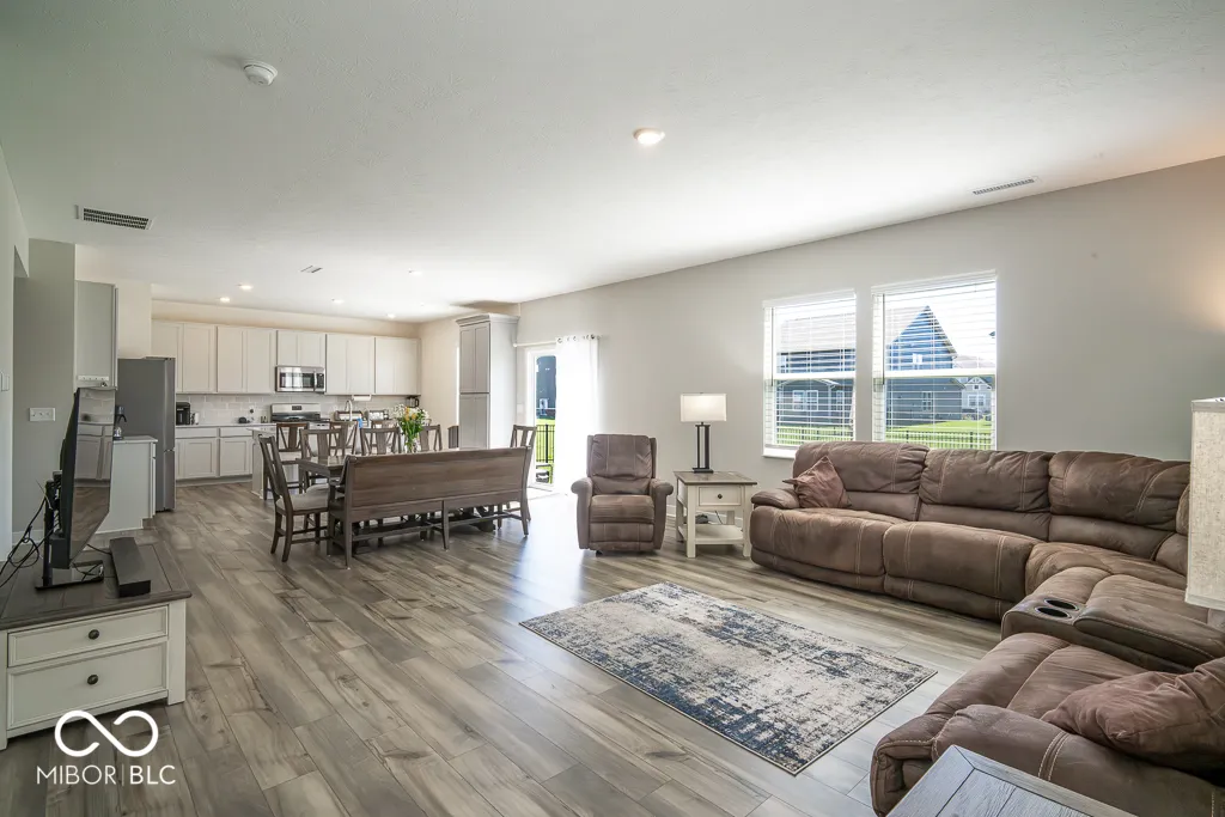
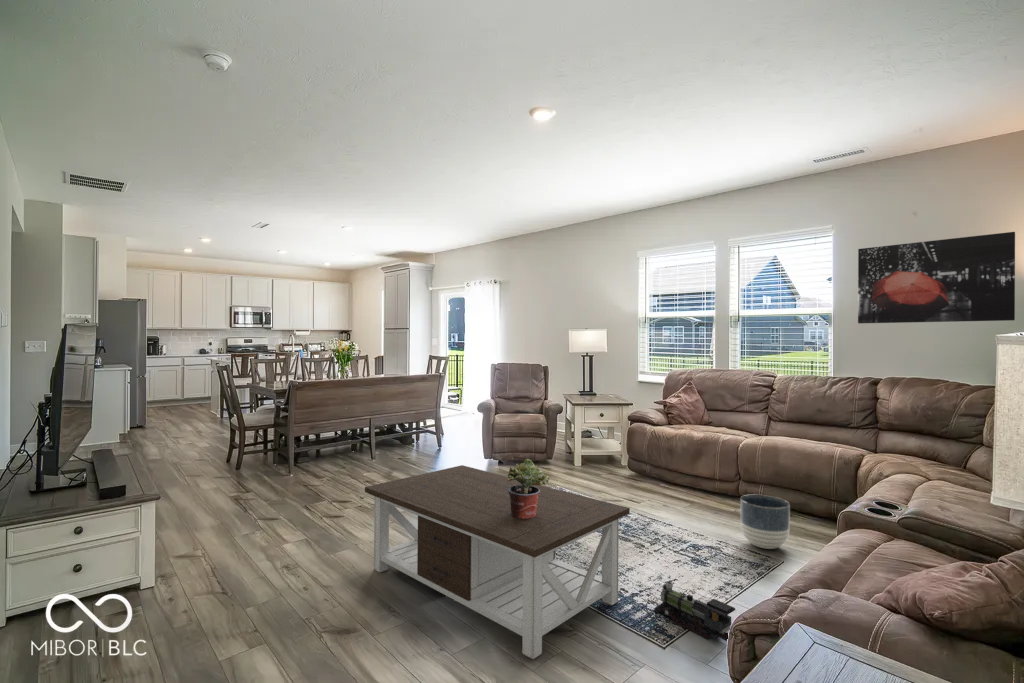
+ potted plant (528, 486)
+ coffee table (488, 540)
+ toy train (691, 604)
+ wall art (929, 281)
+ planter (764, 523)
